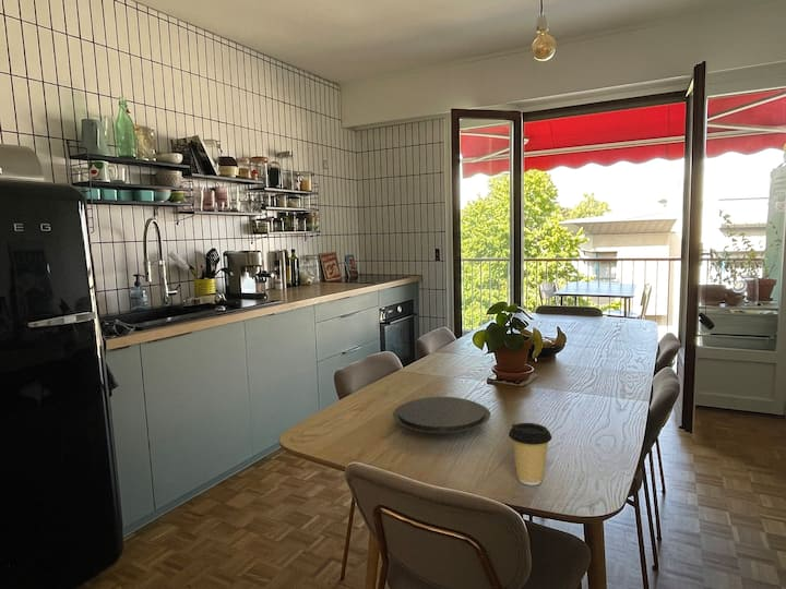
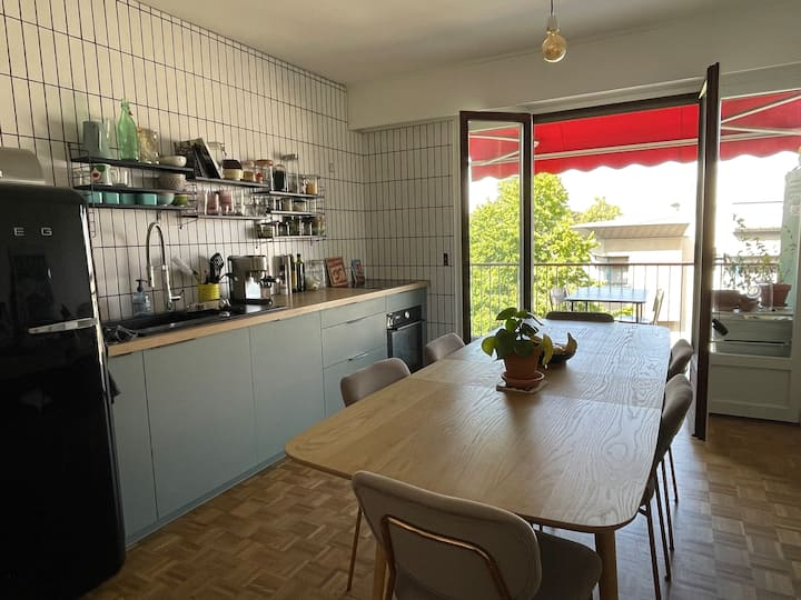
- coffee cup (529, 453)
- plate (441, 419)
